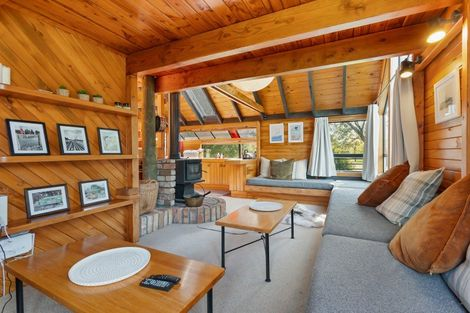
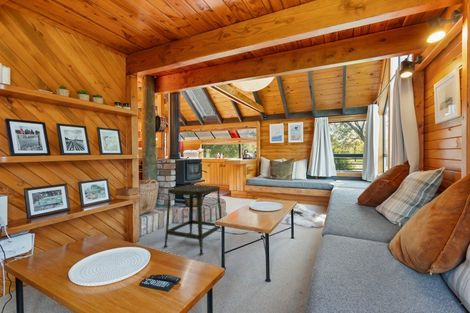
+ stool (192, 215)
